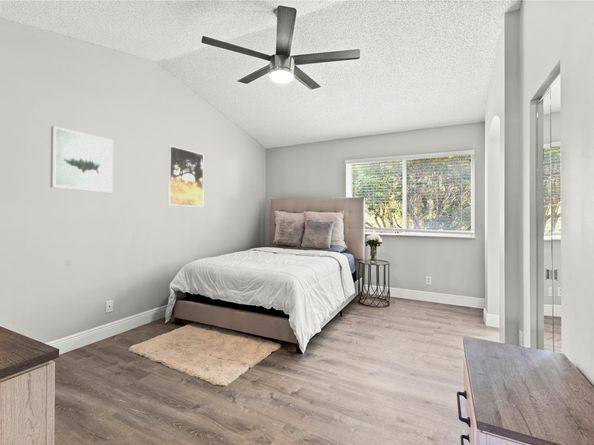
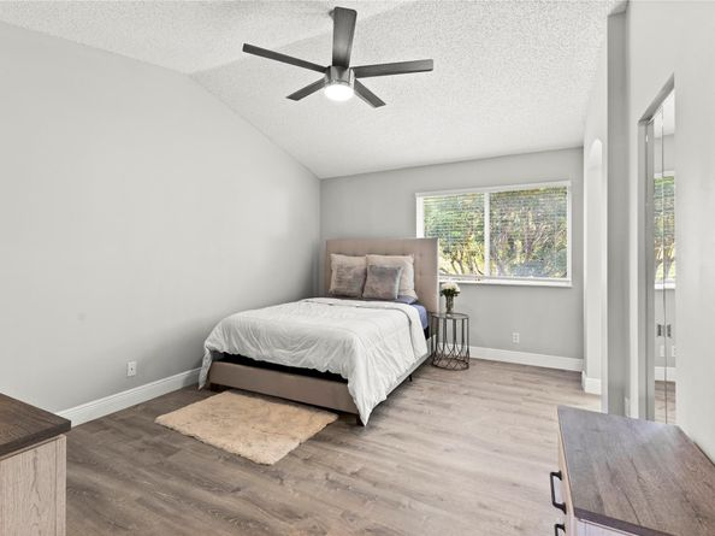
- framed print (186, 178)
- wall art (84, 161)
